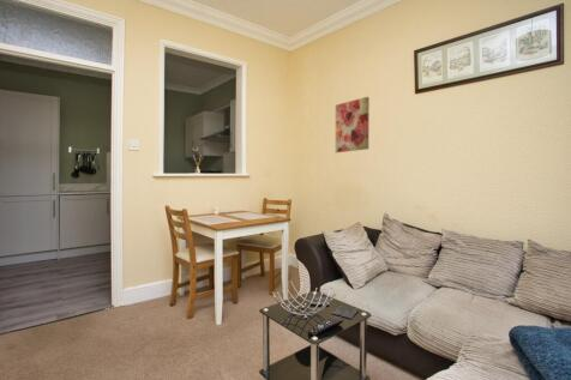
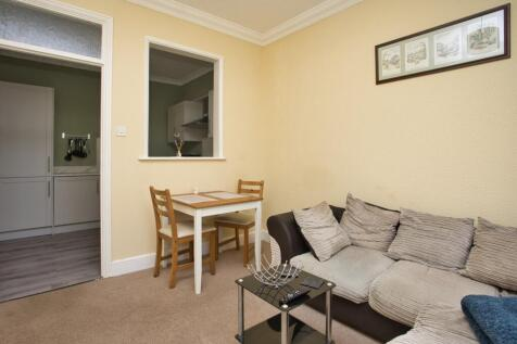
- wall art (350, 126)
